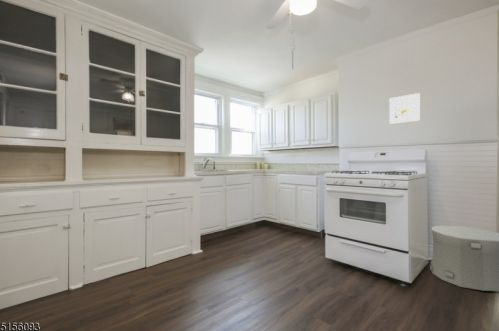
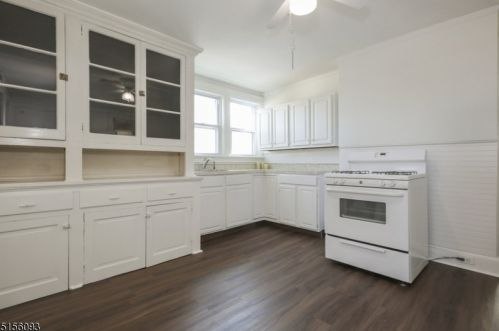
- trash can (467, 255)
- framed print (404, 109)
